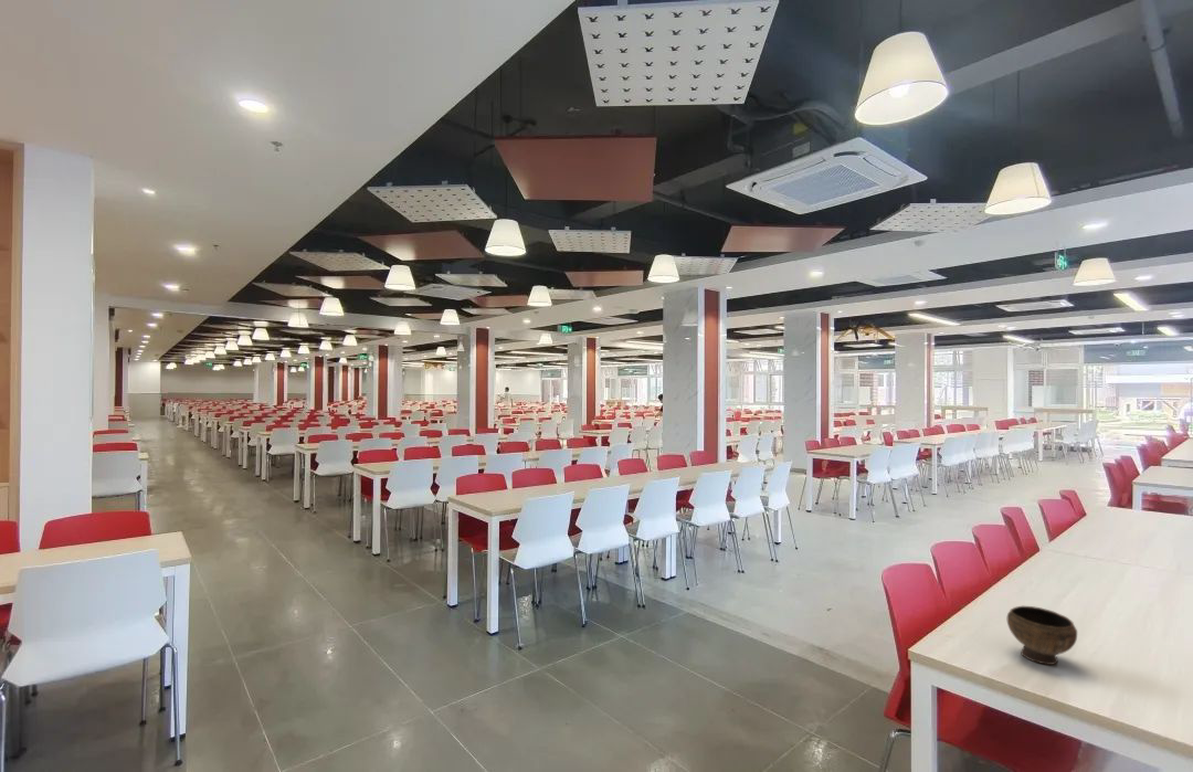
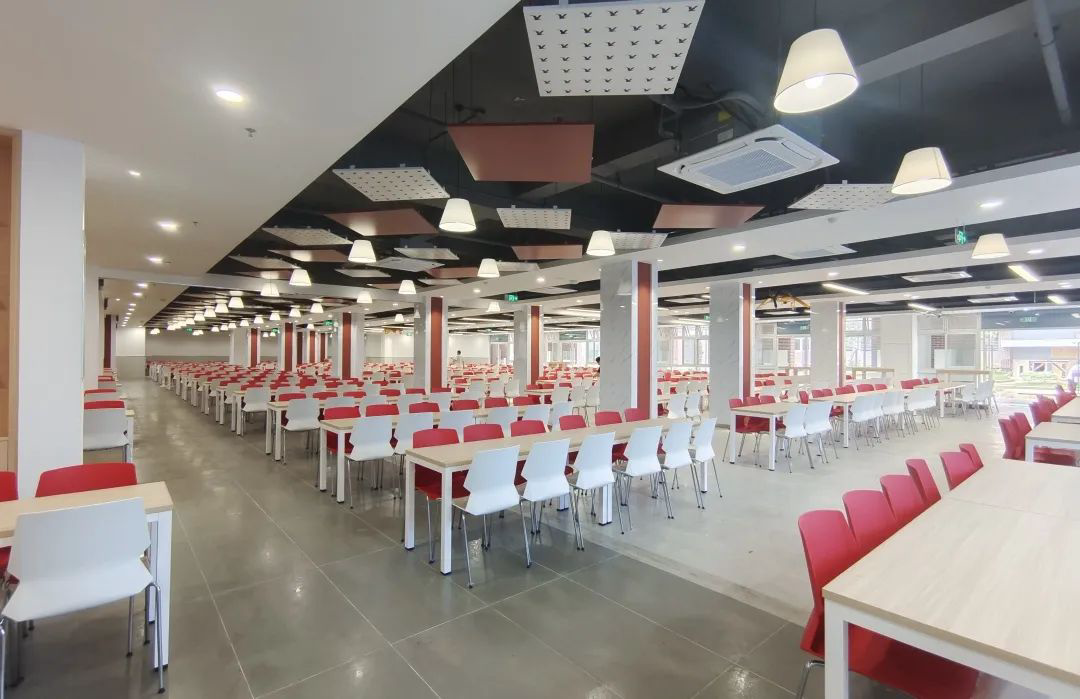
- bowl (1041, 636)
